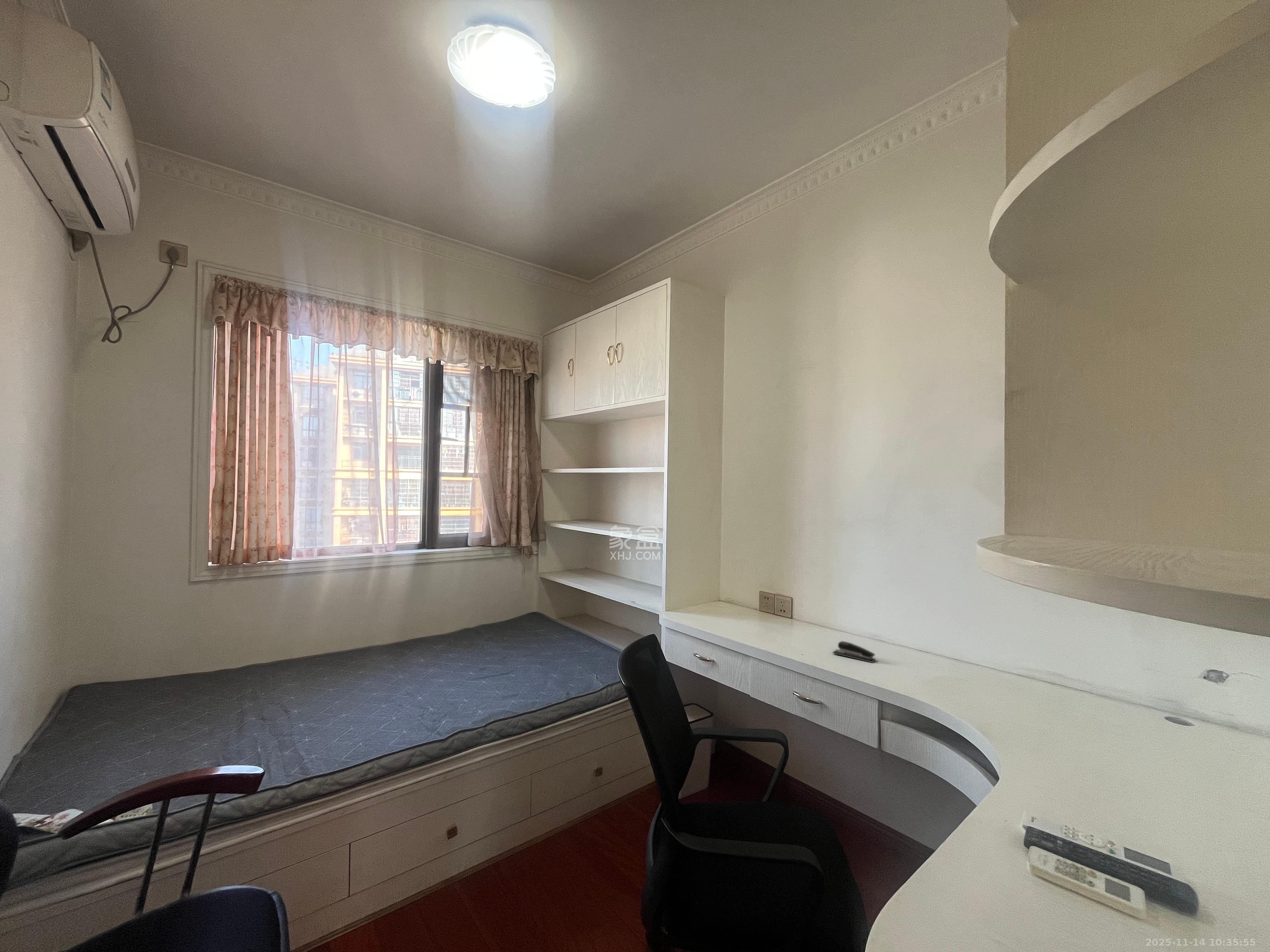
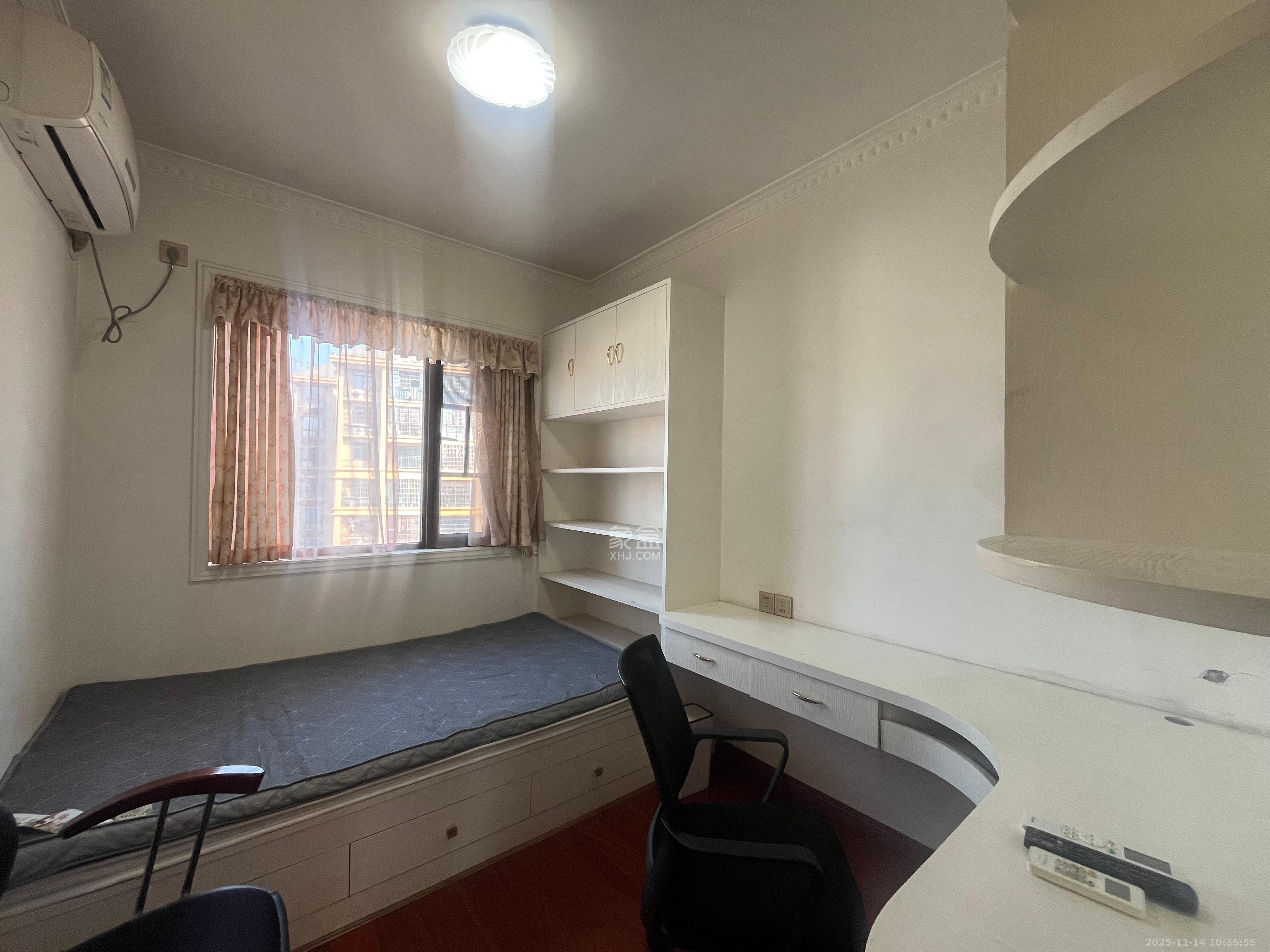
- stapler (854, 651)
